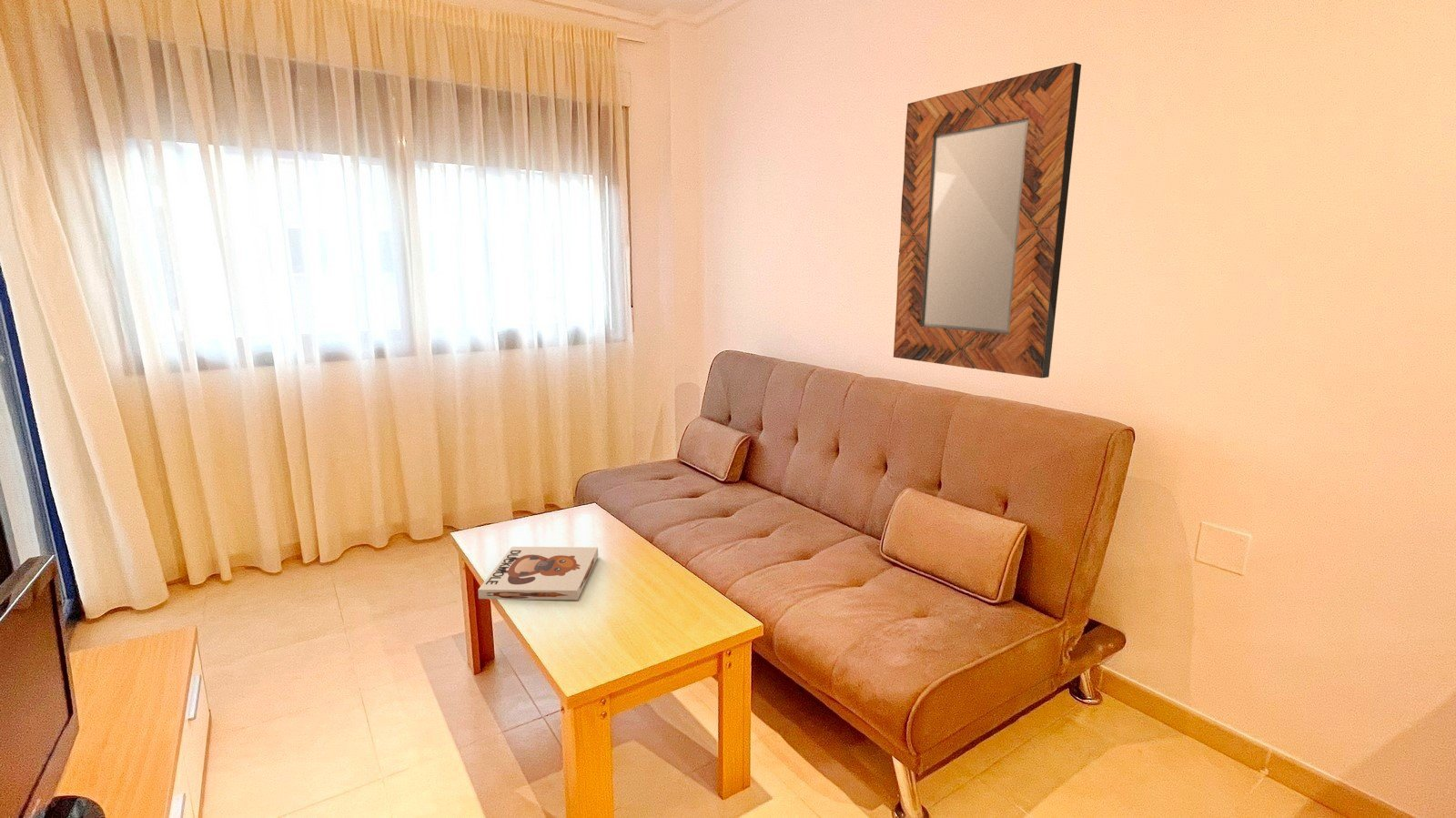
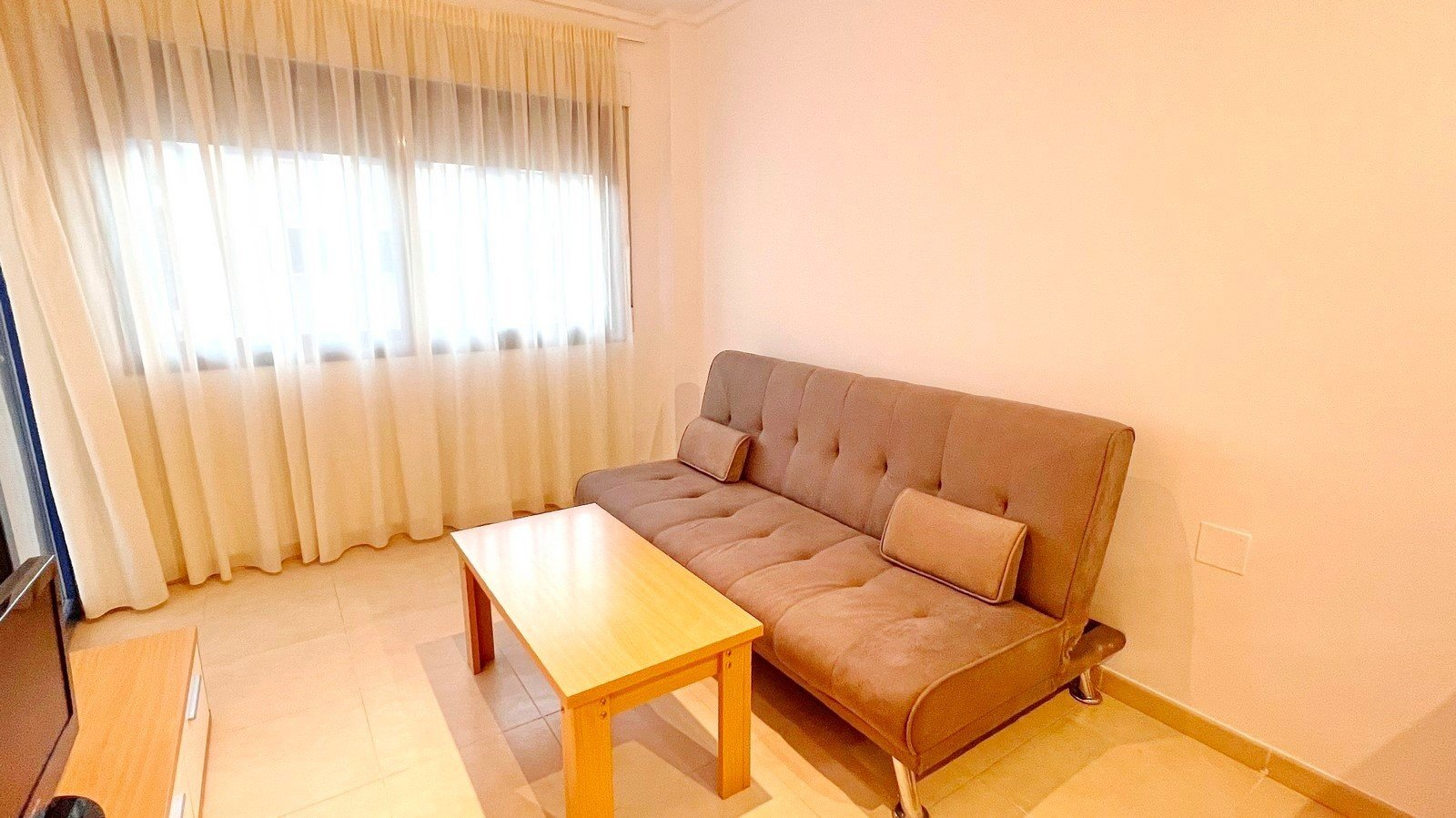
- home mirror (973, 231)
- board game (542, 571)
